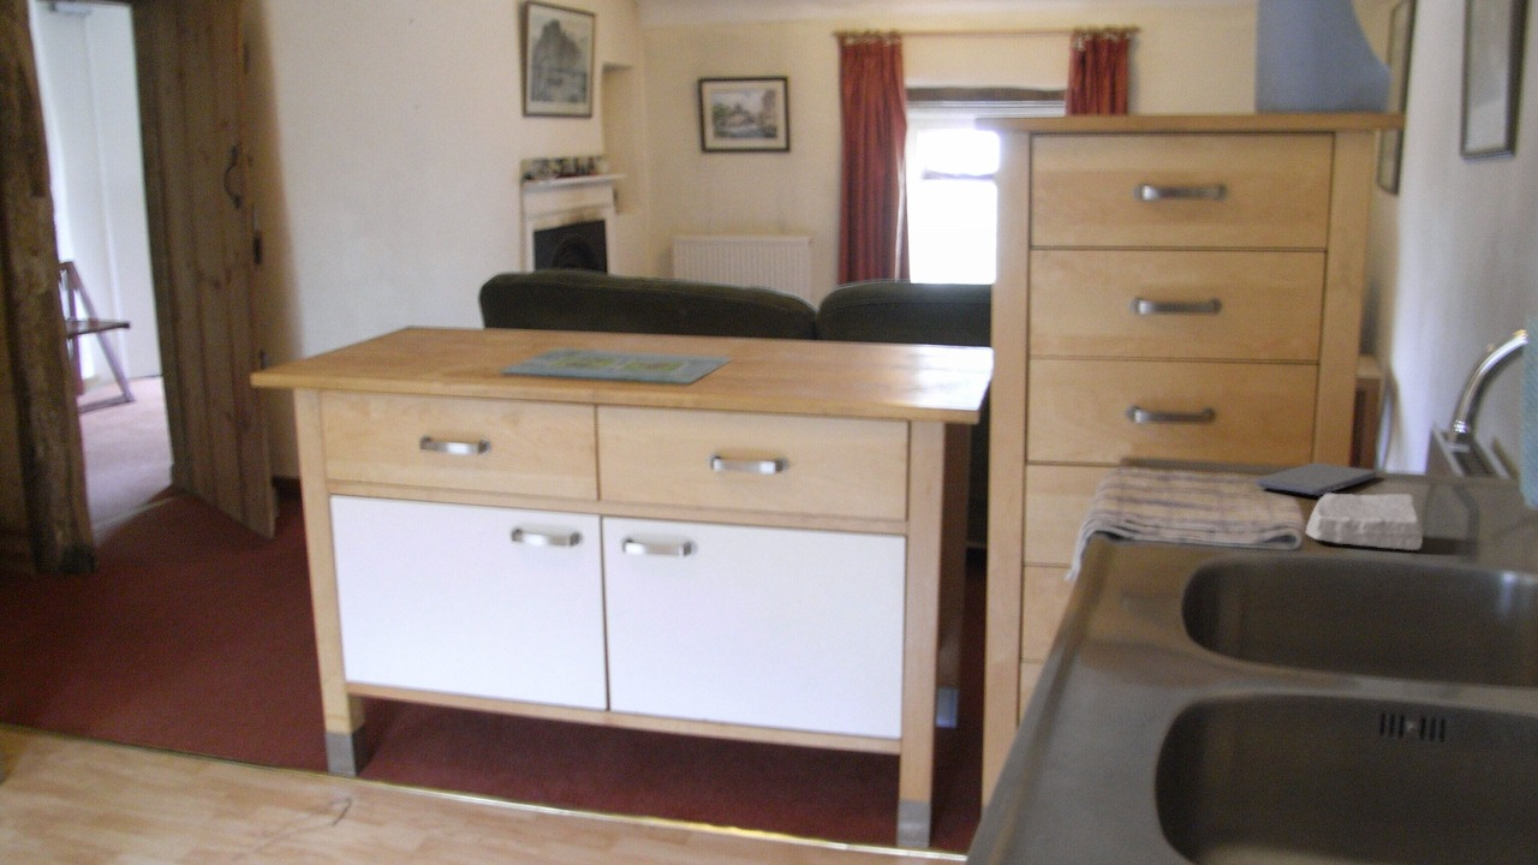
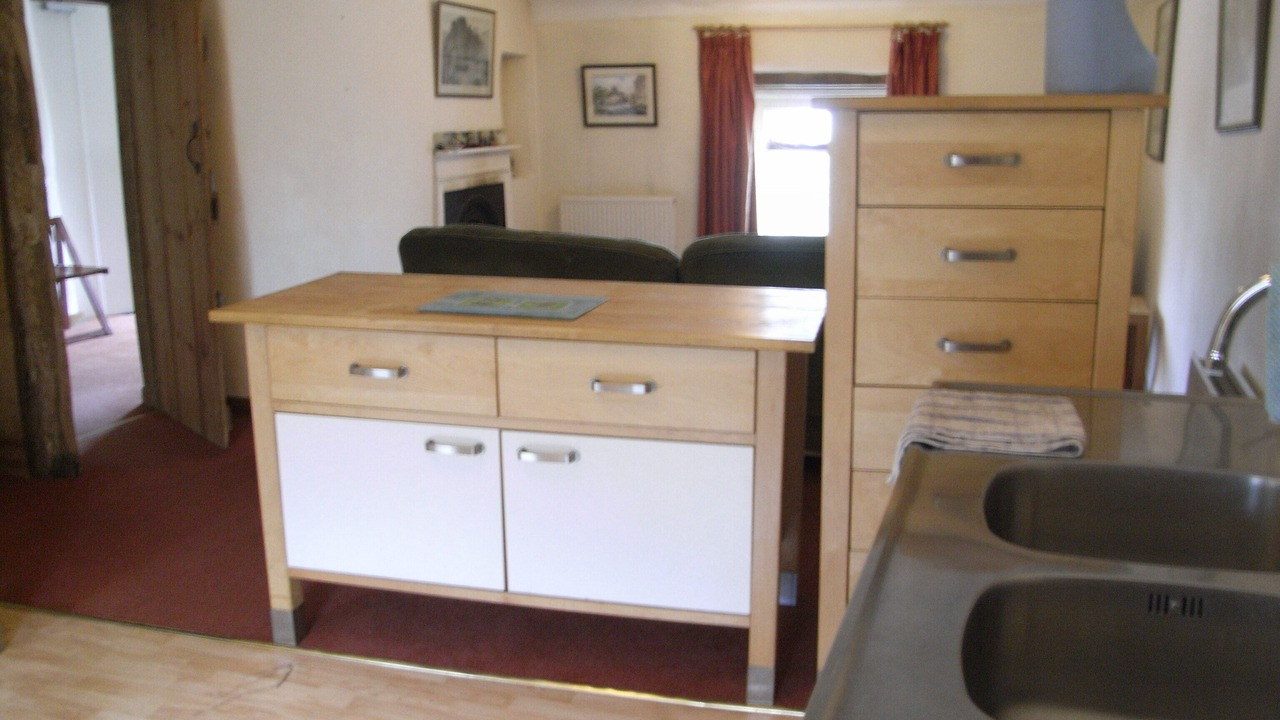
- soap bar (1363, 518)
- smartphone (1317, 478)
